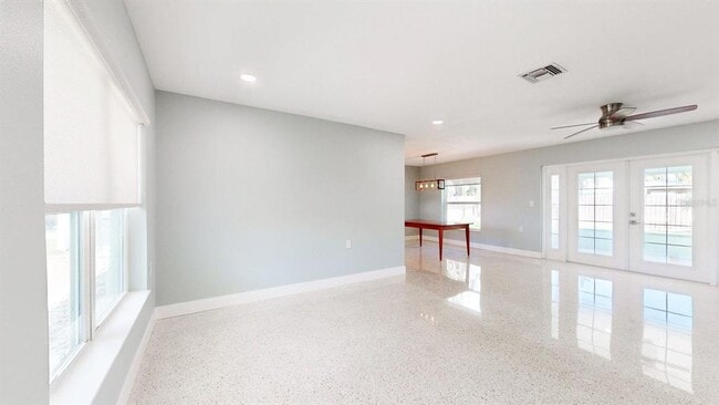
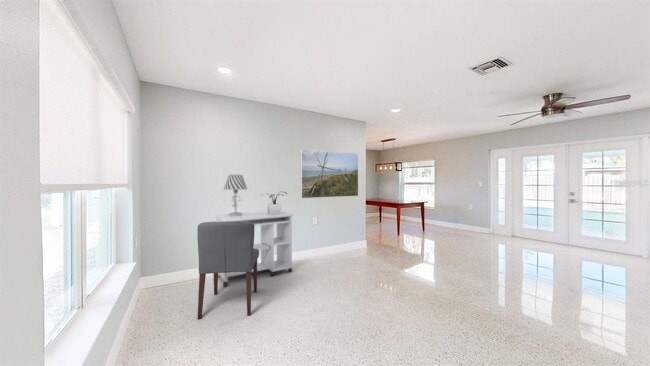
+ potted plant (275, 202)
+ chair (230, 260)
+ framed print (331, 174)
+ desk (255, 244)
+ table lamp (235, 194)
